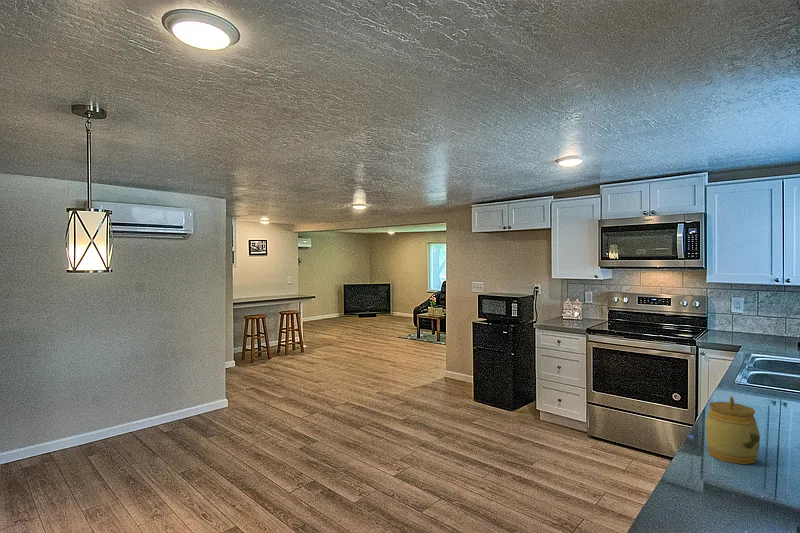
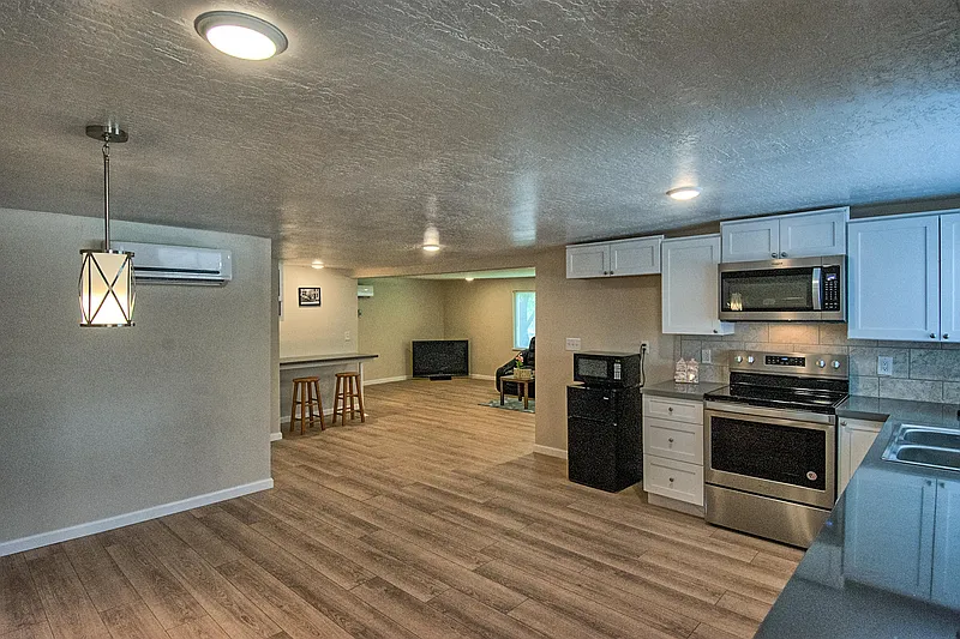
- jar (731, 426)
